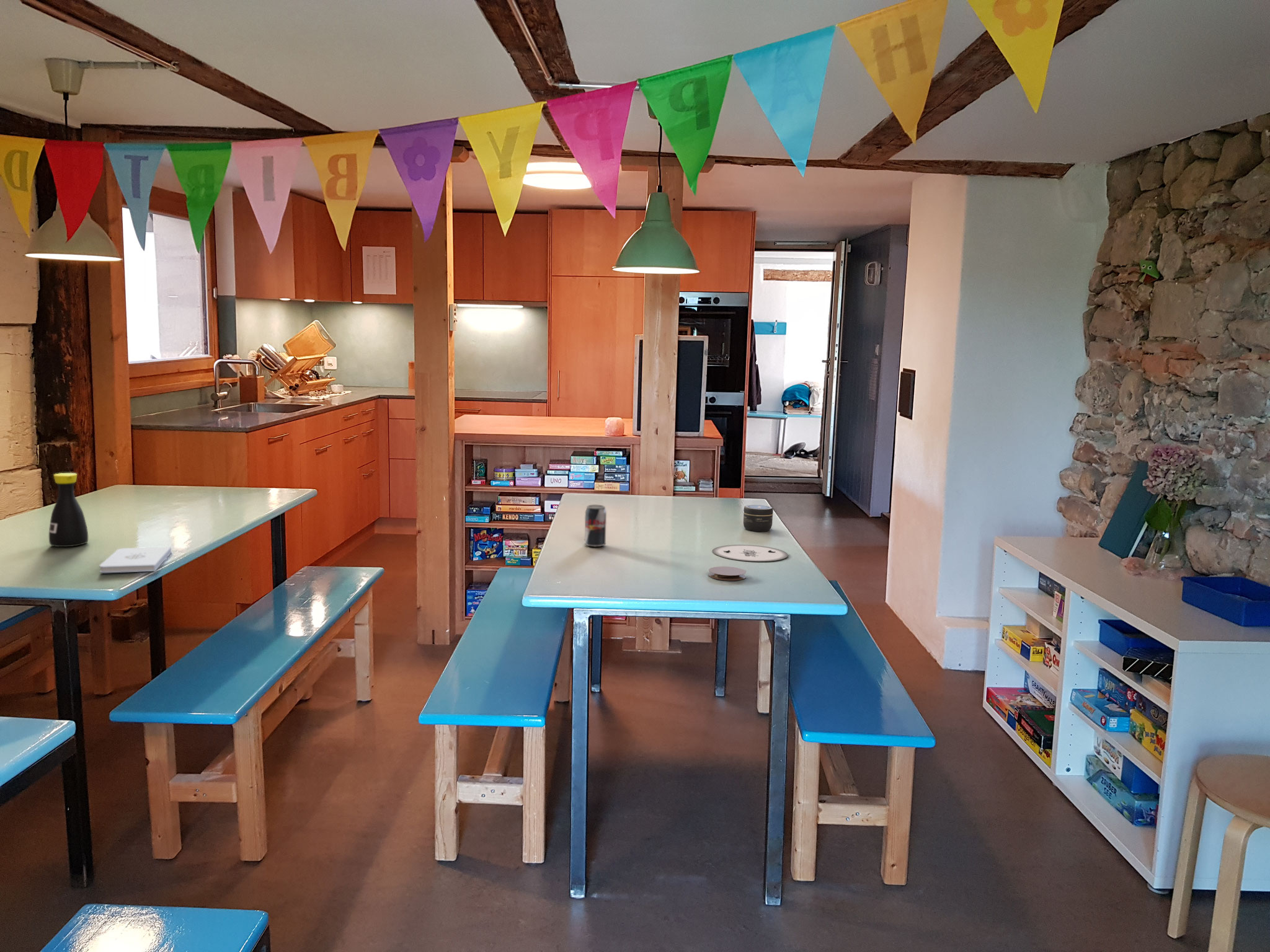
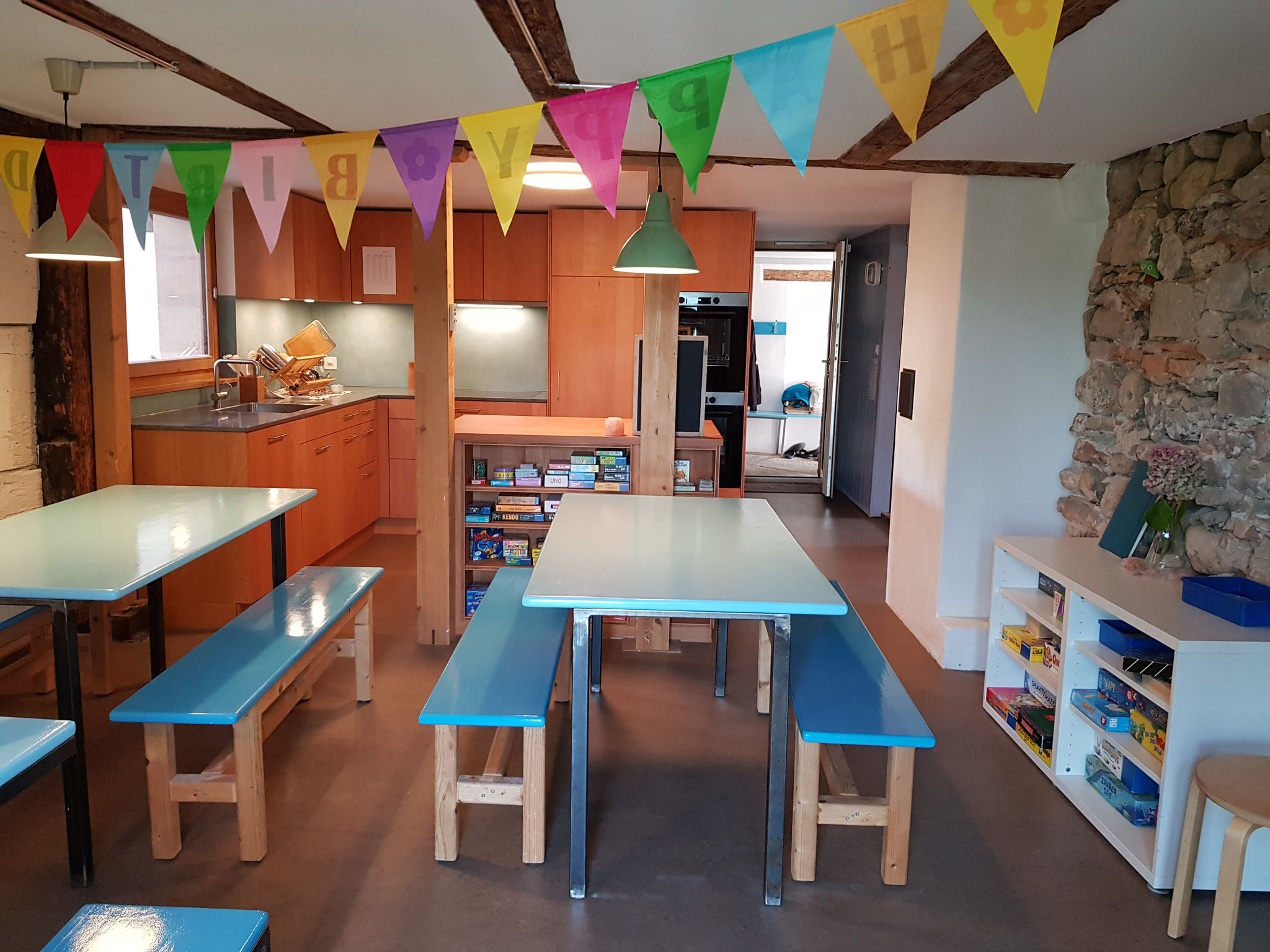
- notepad (136, 559)
- bottle (67, 509)
- jar (758, 518)
- plate (750, 552)
- beverage can (595, 526)
- coaster (727, 573)
